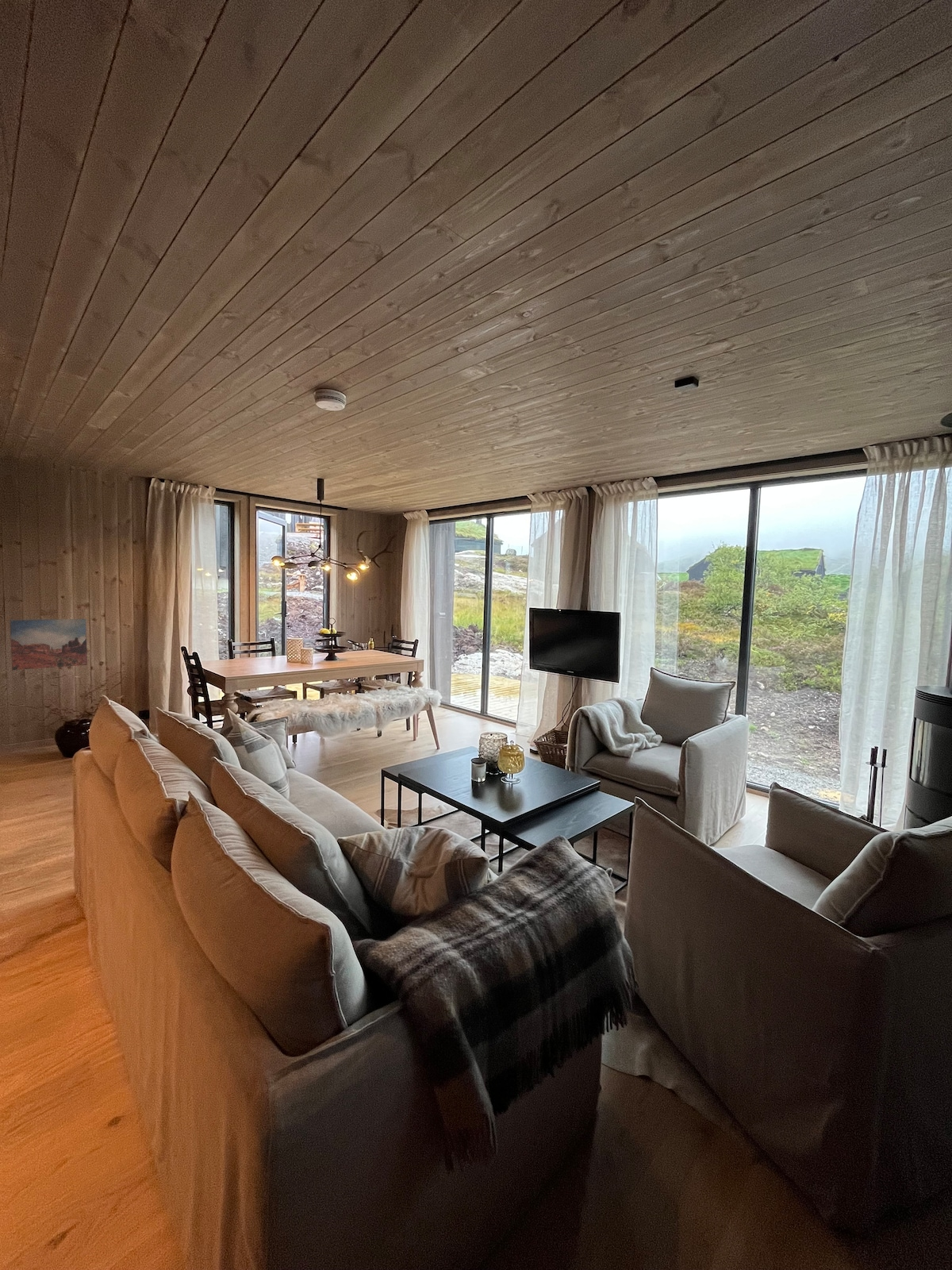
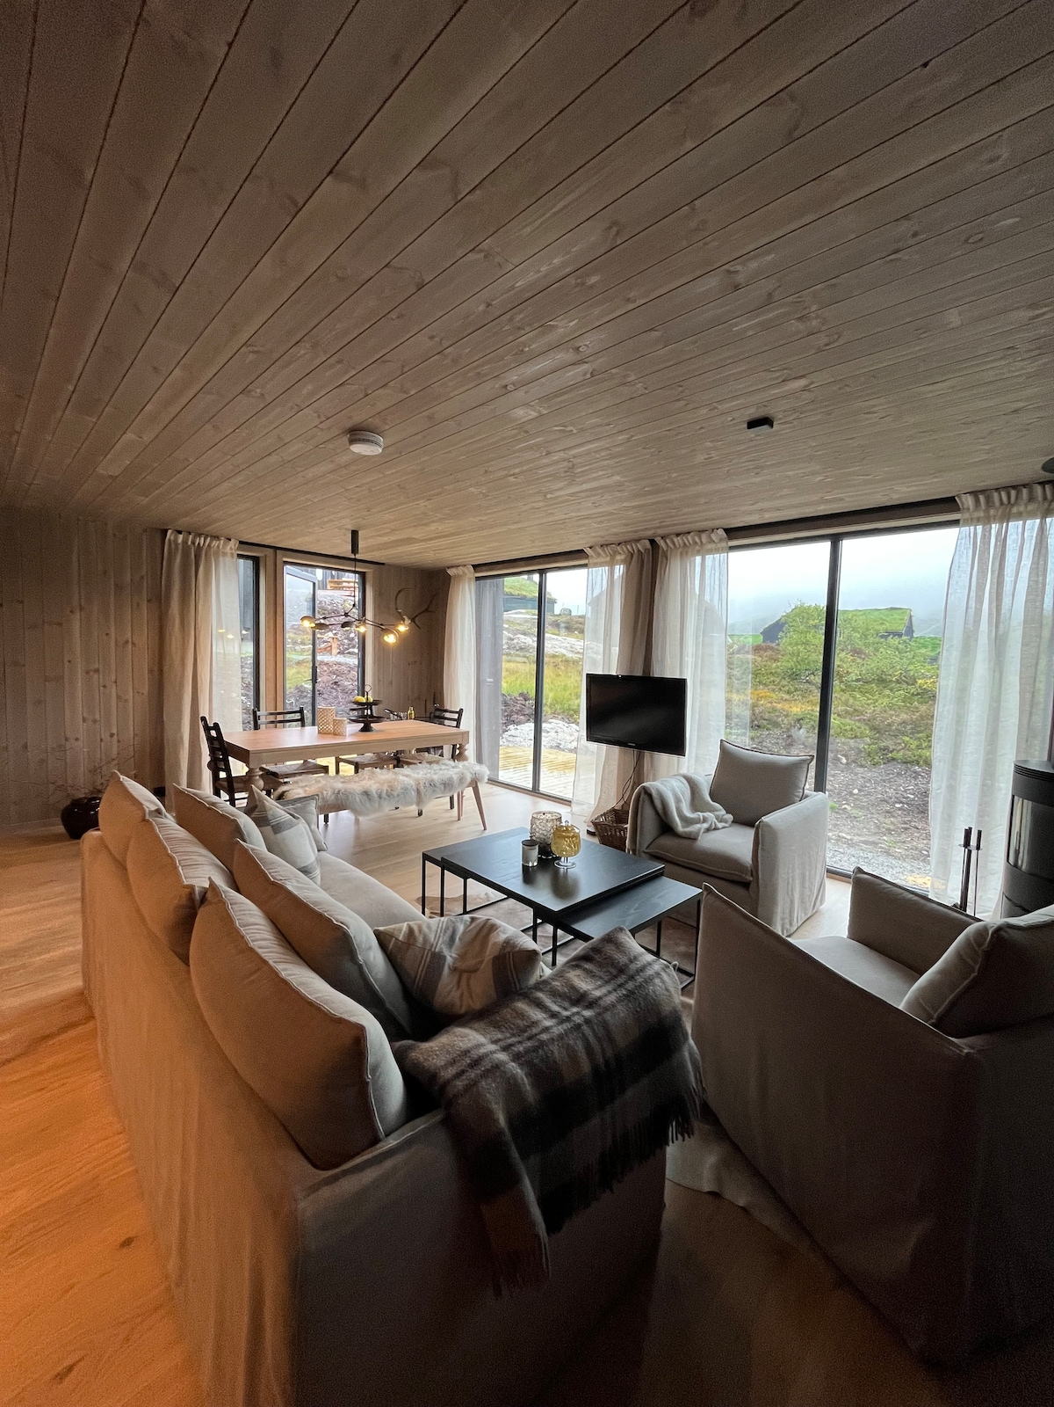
- wall art (50, 643)
